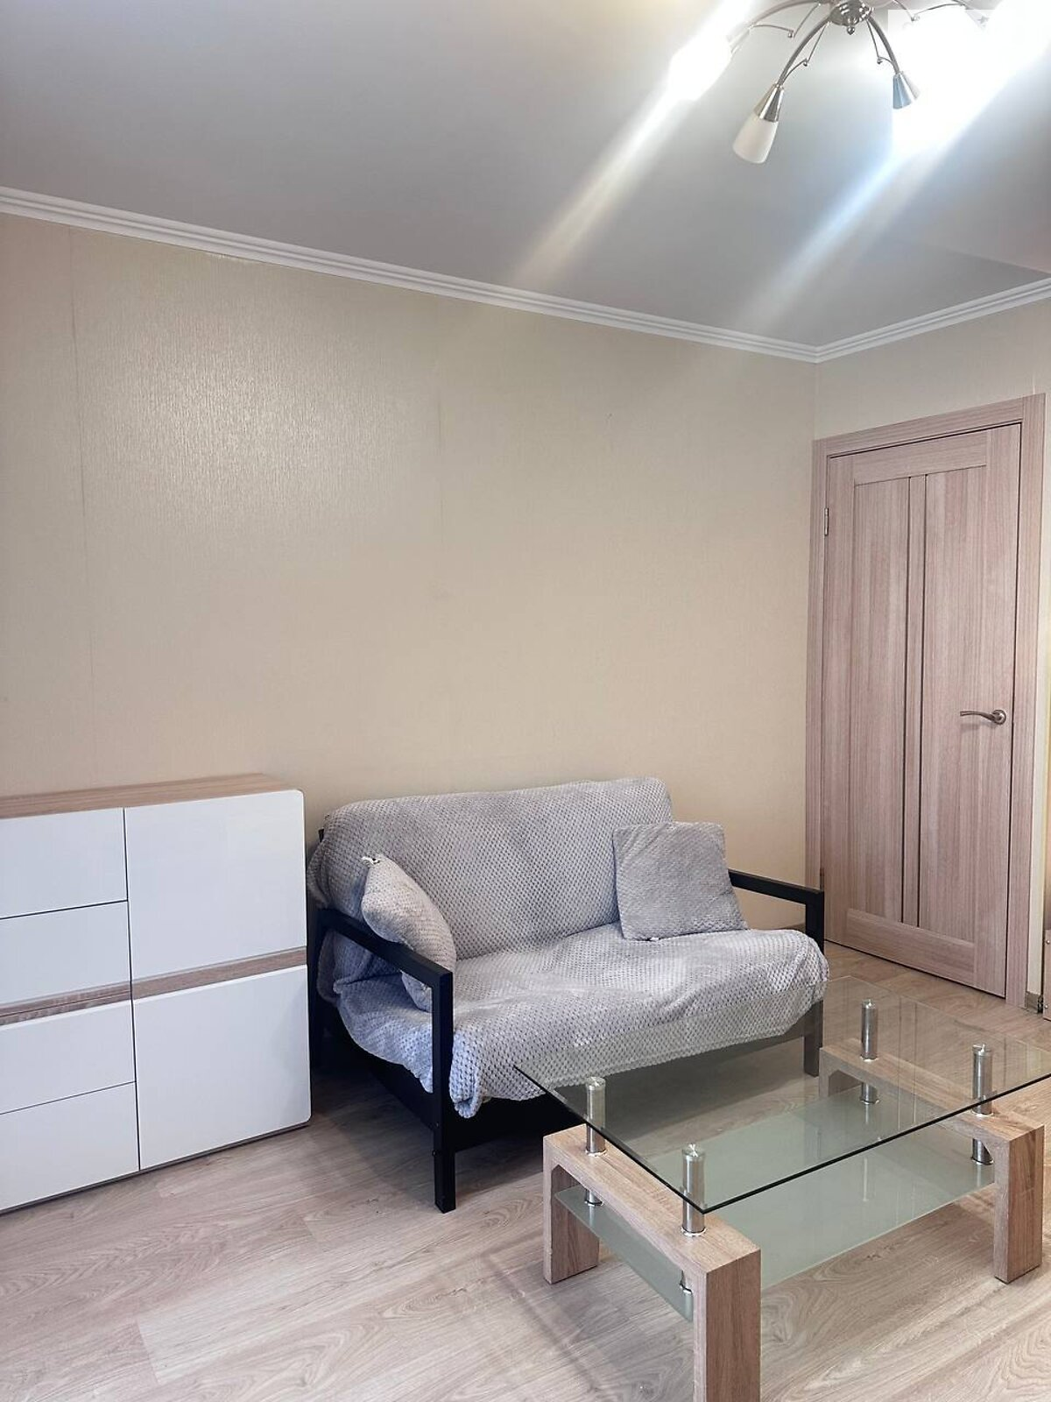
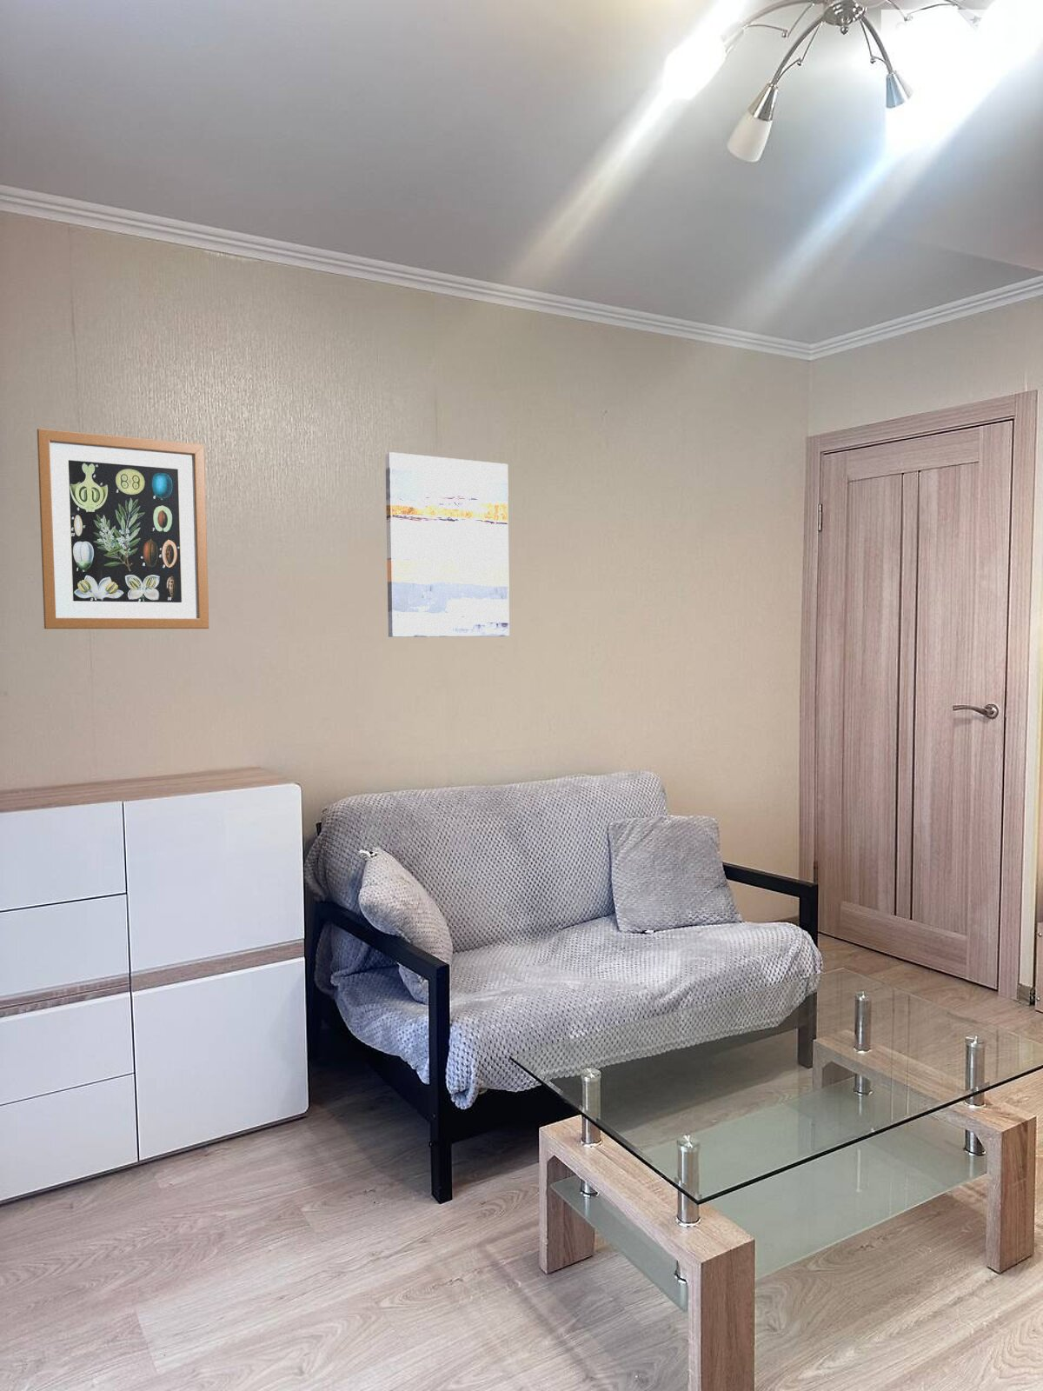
+ wall art (449, 548)
+ wall art (126, 533)
